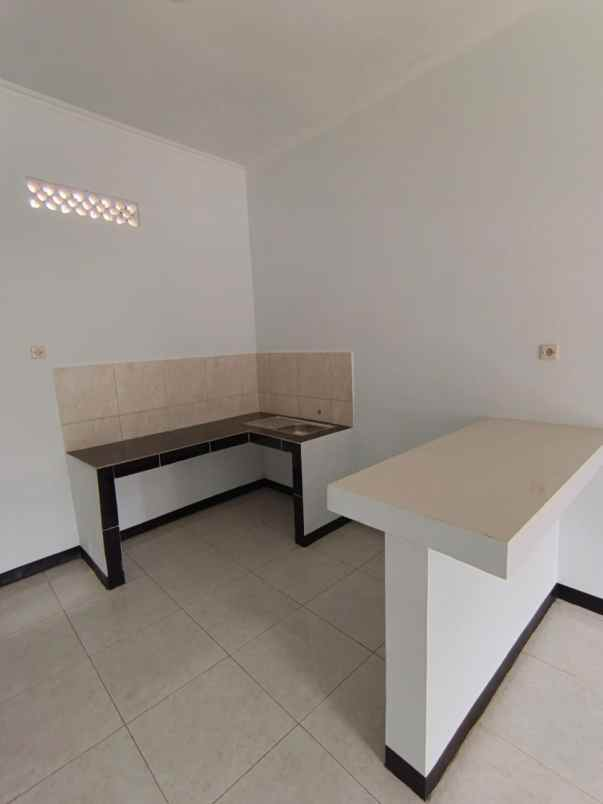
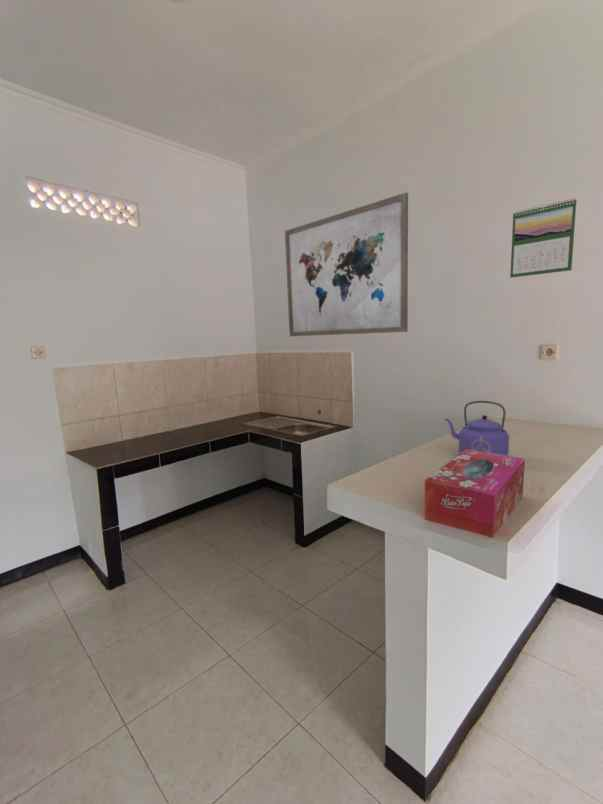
+ wall art (339, 275)
+ tissue box (477, 487)
+ calendar (541, 239)
+ kettle (475, 428)
